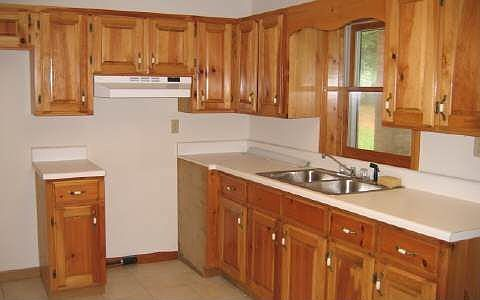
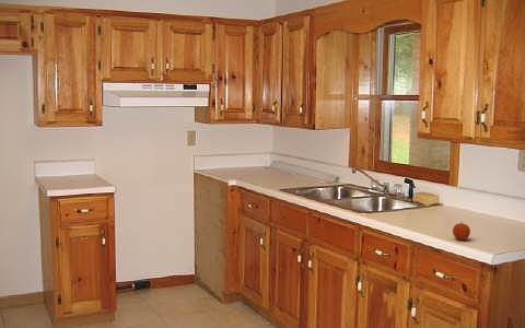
+ fruit (460, 230)
